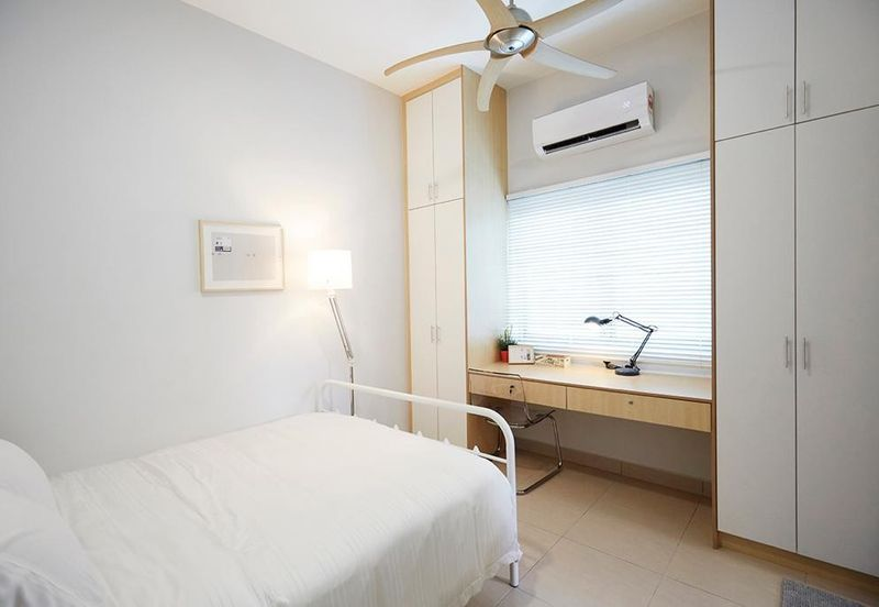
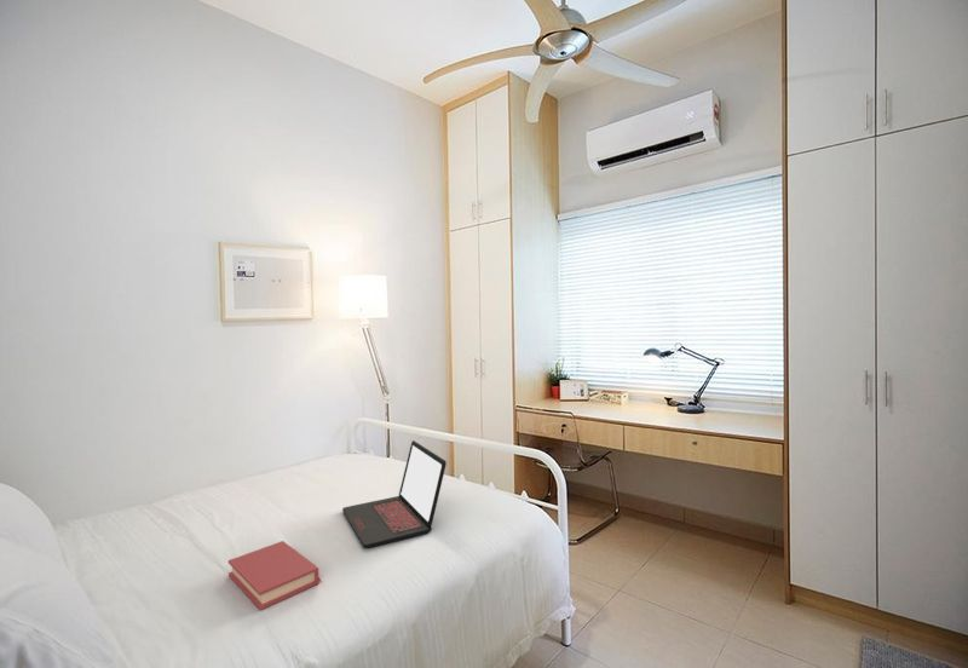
+ book (272, 571)
+ laptop (399, 490)
